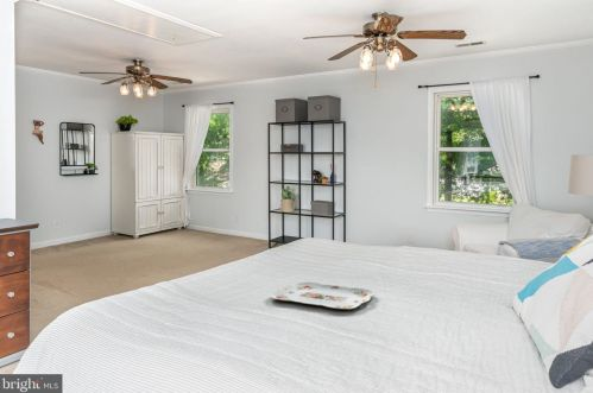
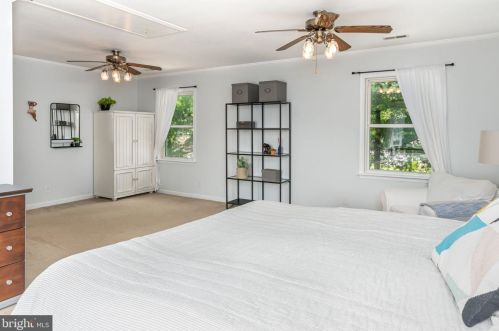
- serving tray (322, 294)
